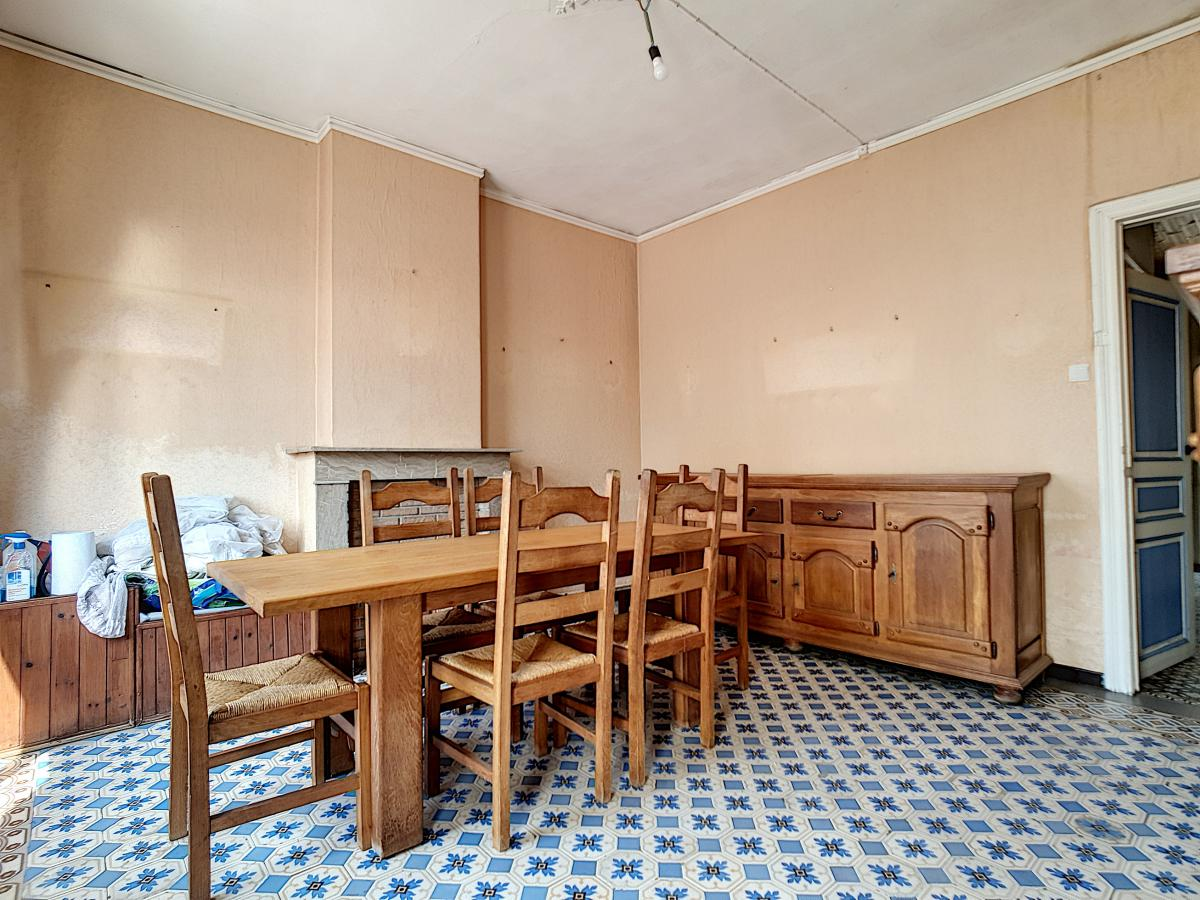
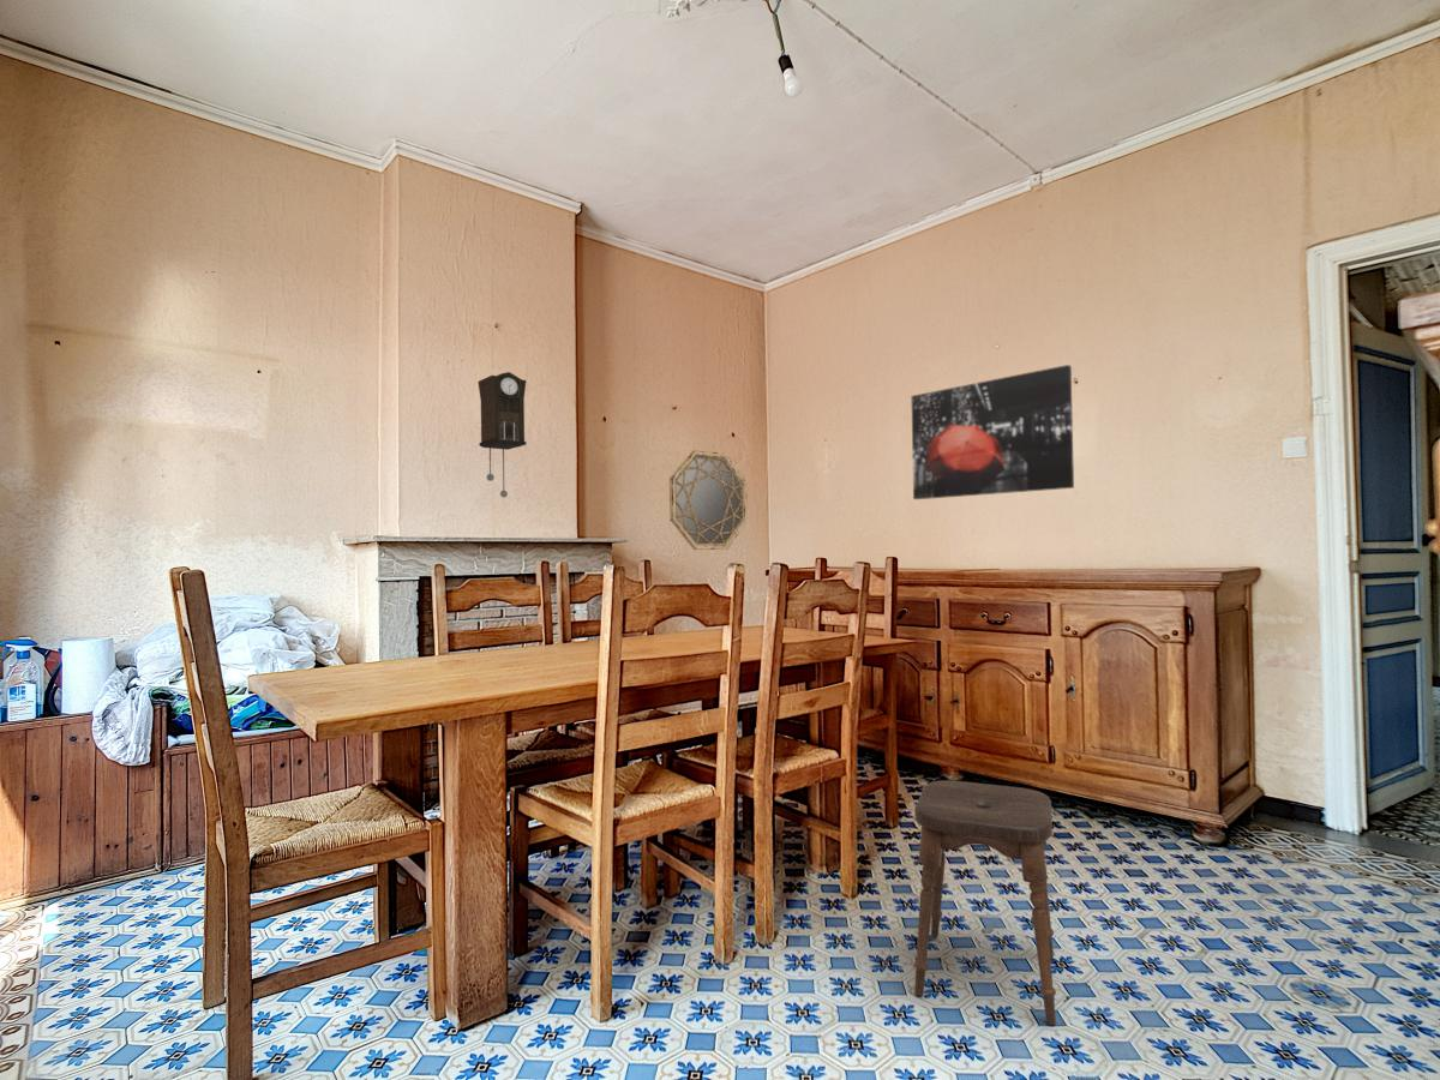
+ stool (1003, 854)
+ wall art (985, 438)
+ pendulum clock (502, 434)
+ home mirror (709, 500)
